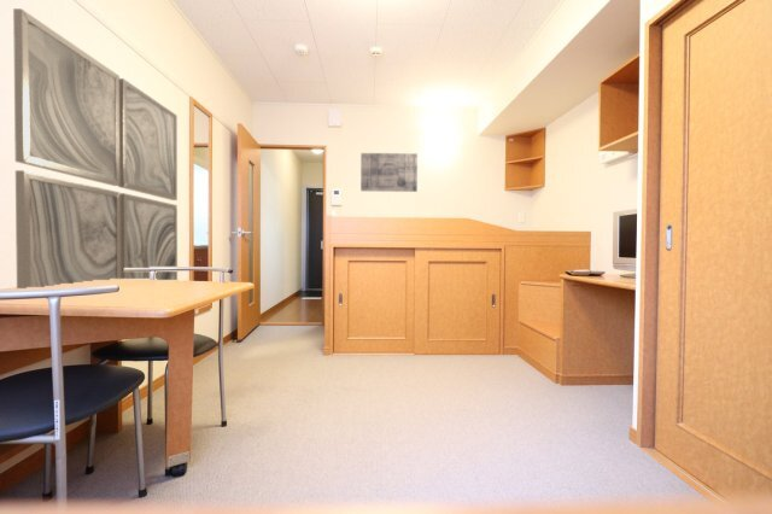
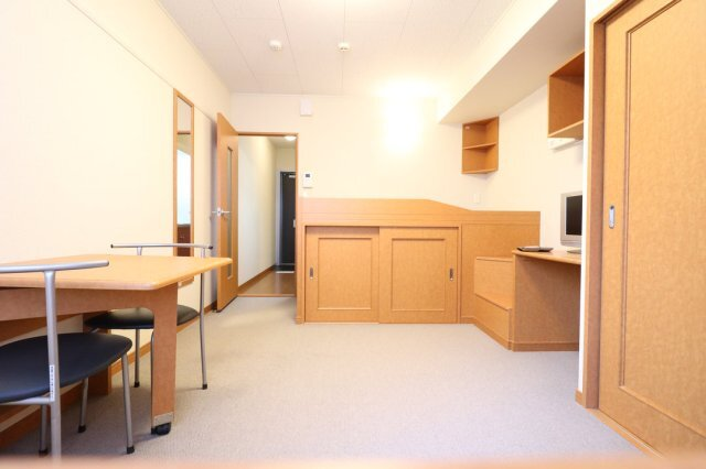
- wall art (118, 192)
- wall art (388, 171)
